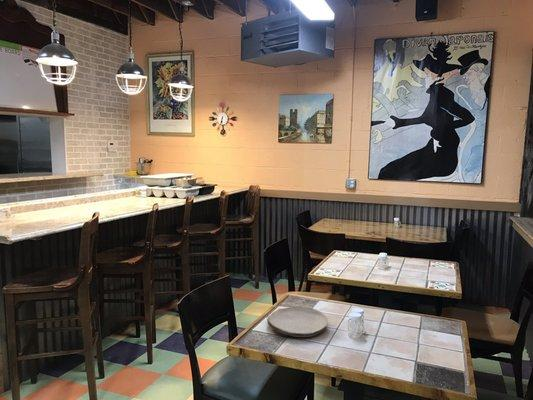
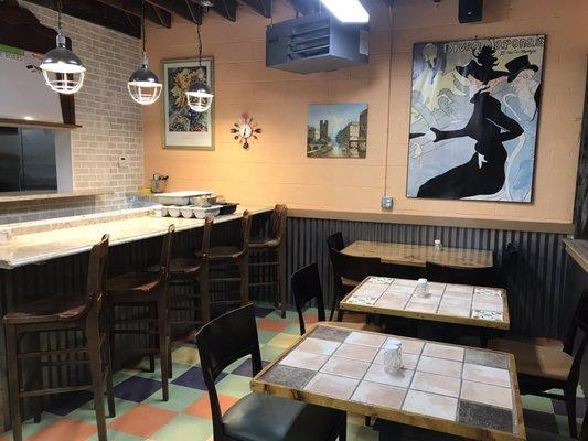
- plate (297, 322)
